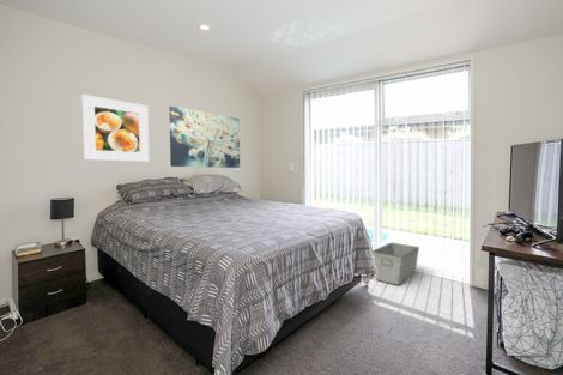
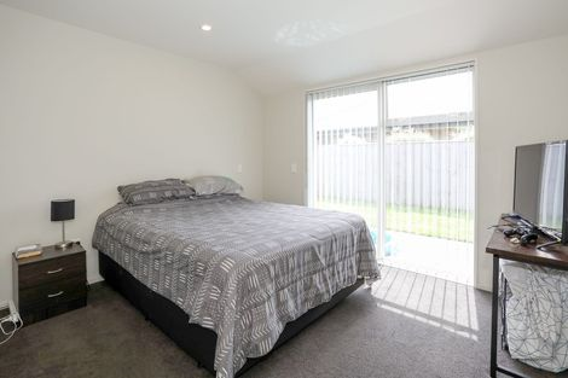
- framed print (117, 131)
- storage bin (395, 261)
- wall art (207, 140)
